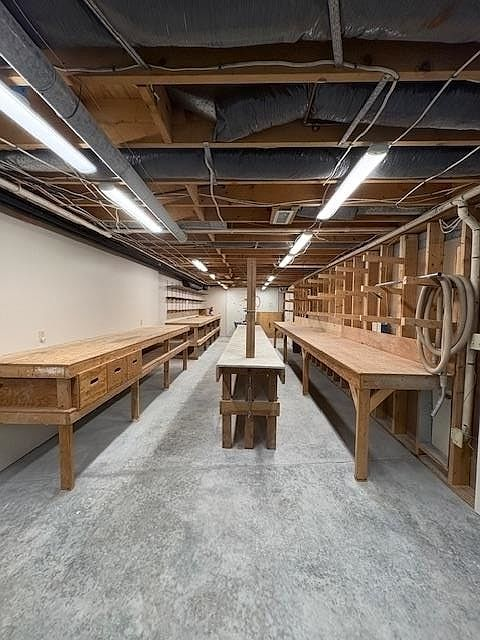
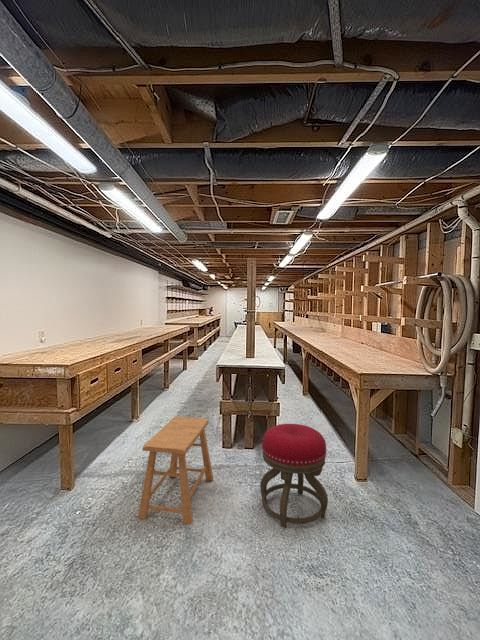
+ stool (293, 470)
+ stool (179, 463)
